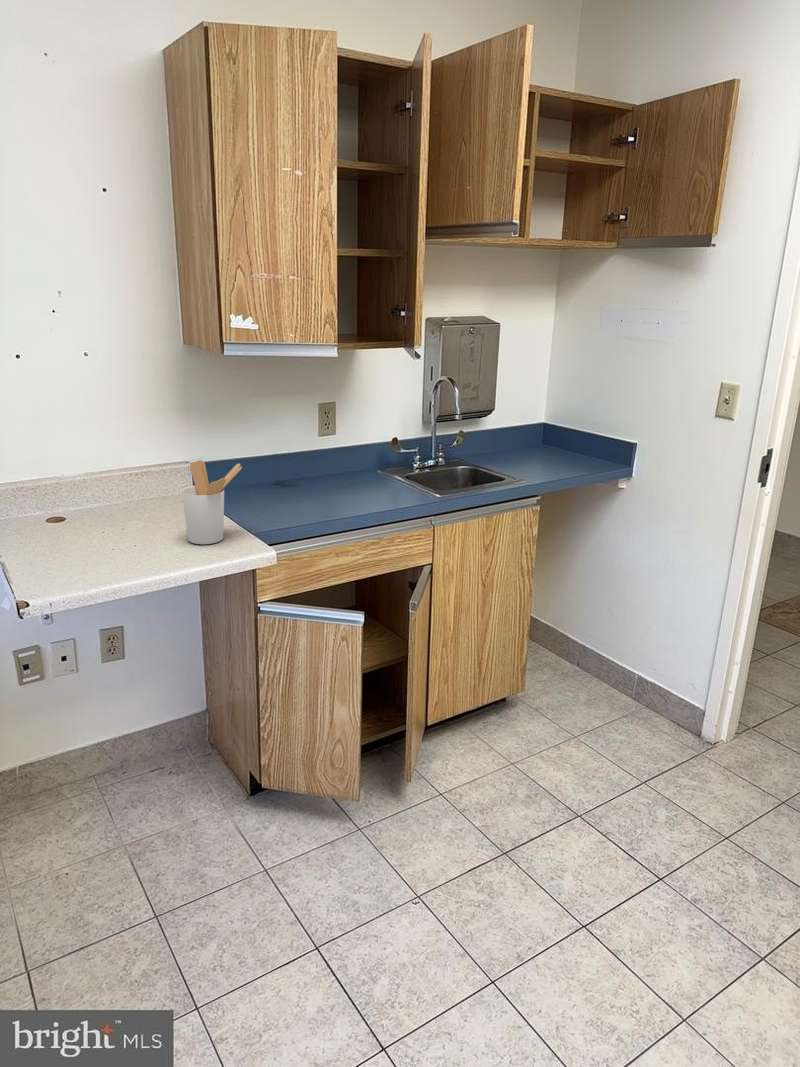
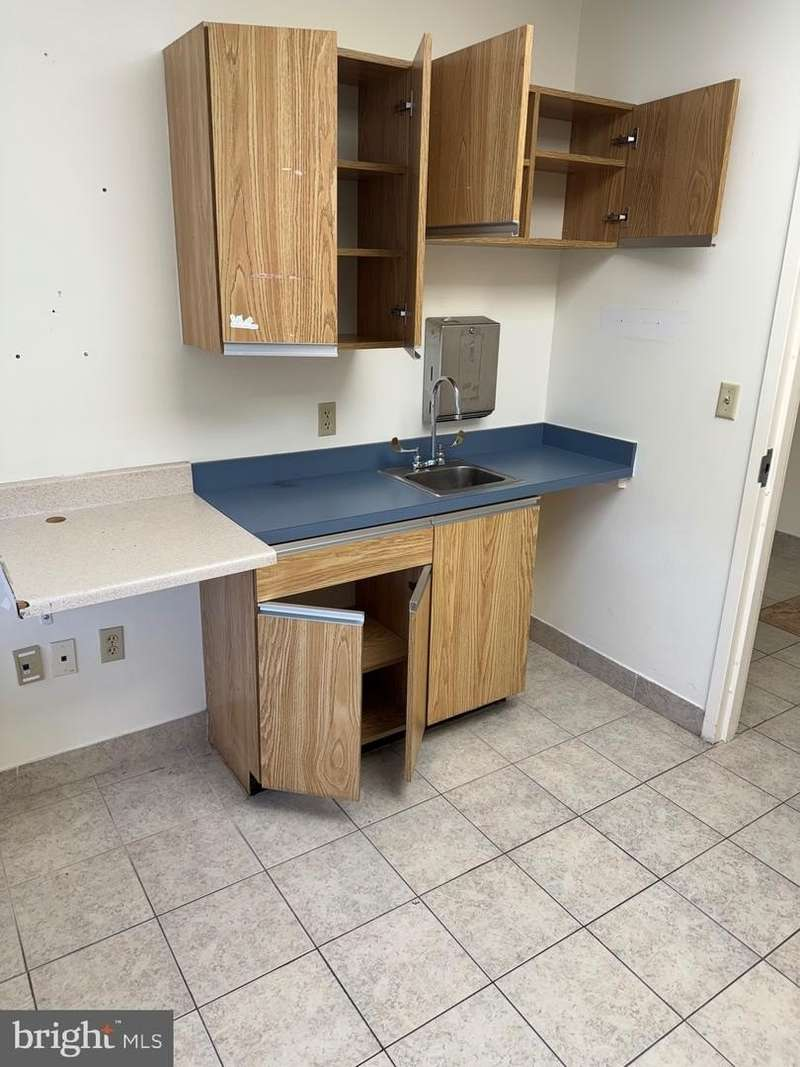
- utensil holder (214, 501)
